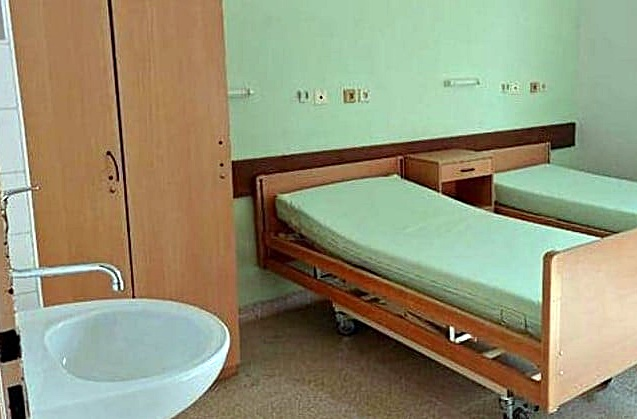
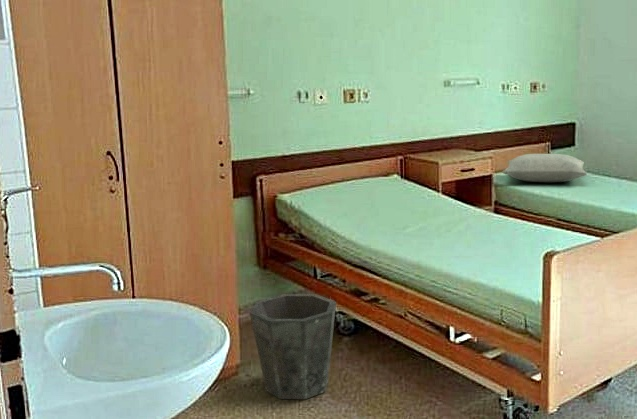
+ pillow (544, 167)
+ waste bin (295, 346)
